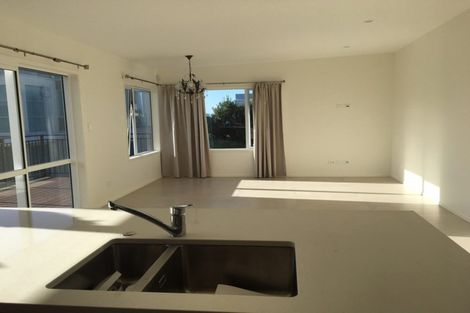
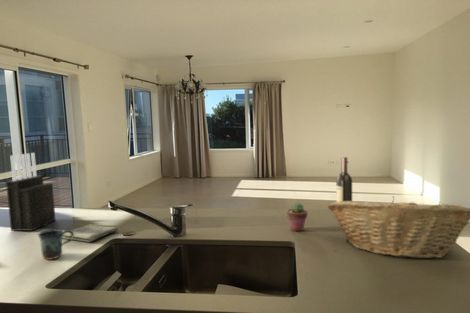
+ potted succulent (297, 216)
+ dish towel (89, 231)
+ wine bottle (344, 187)
+ knife block (33, 190)
+ mug (55, 244)
+ fruit basket (395, 220)
